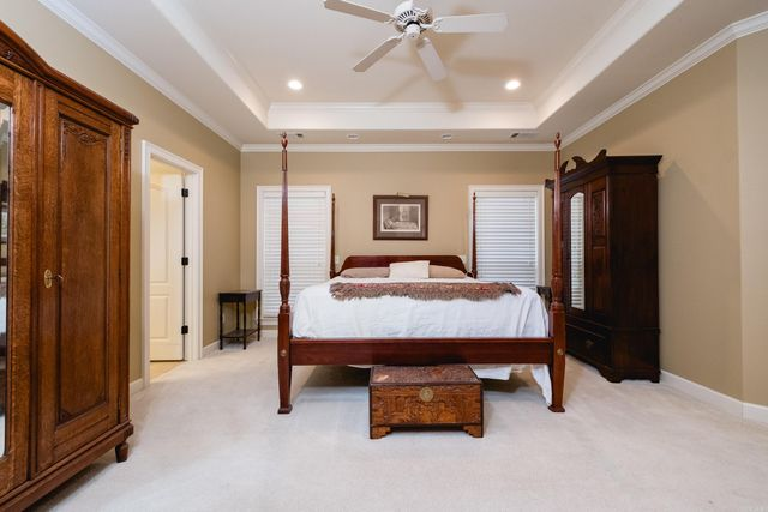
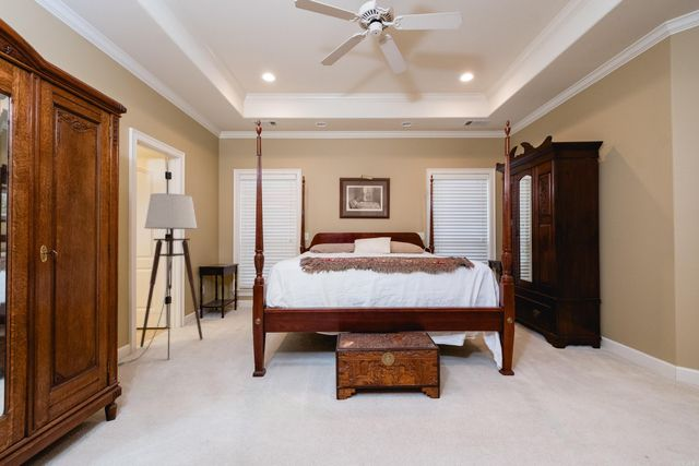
+ floor lamp (156, 273)
